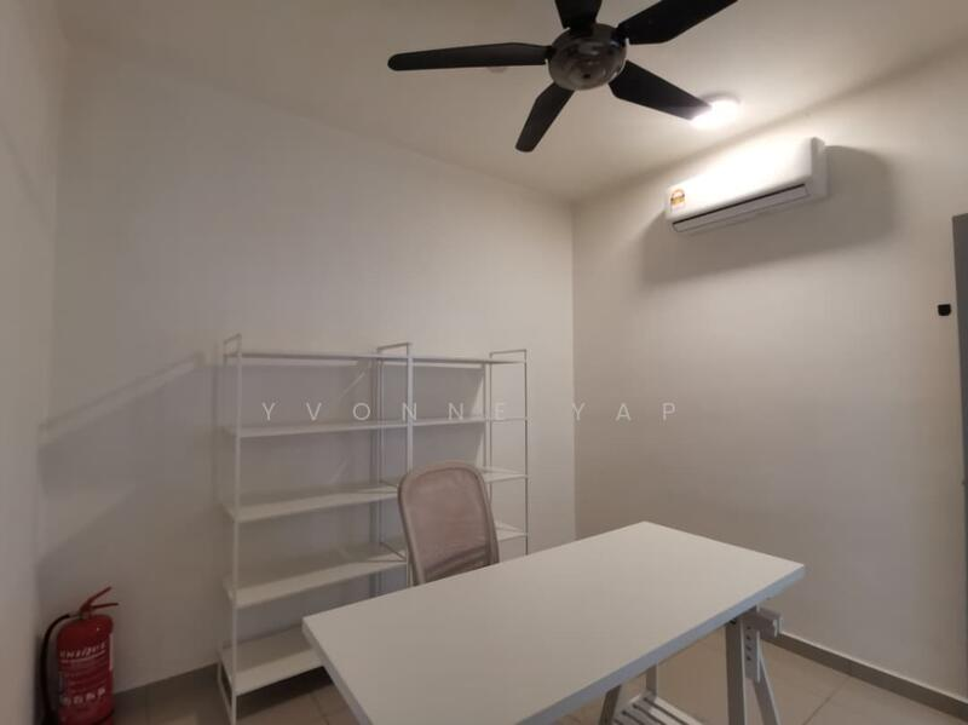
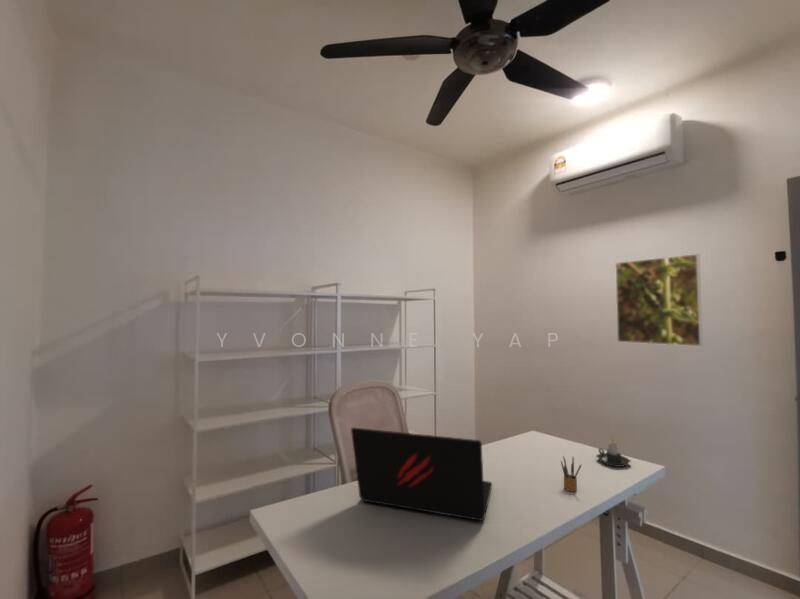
+ laptop (426, 459)
+ pencil box (571, 473)
+ candle (611, 449)
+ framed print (655, 301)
